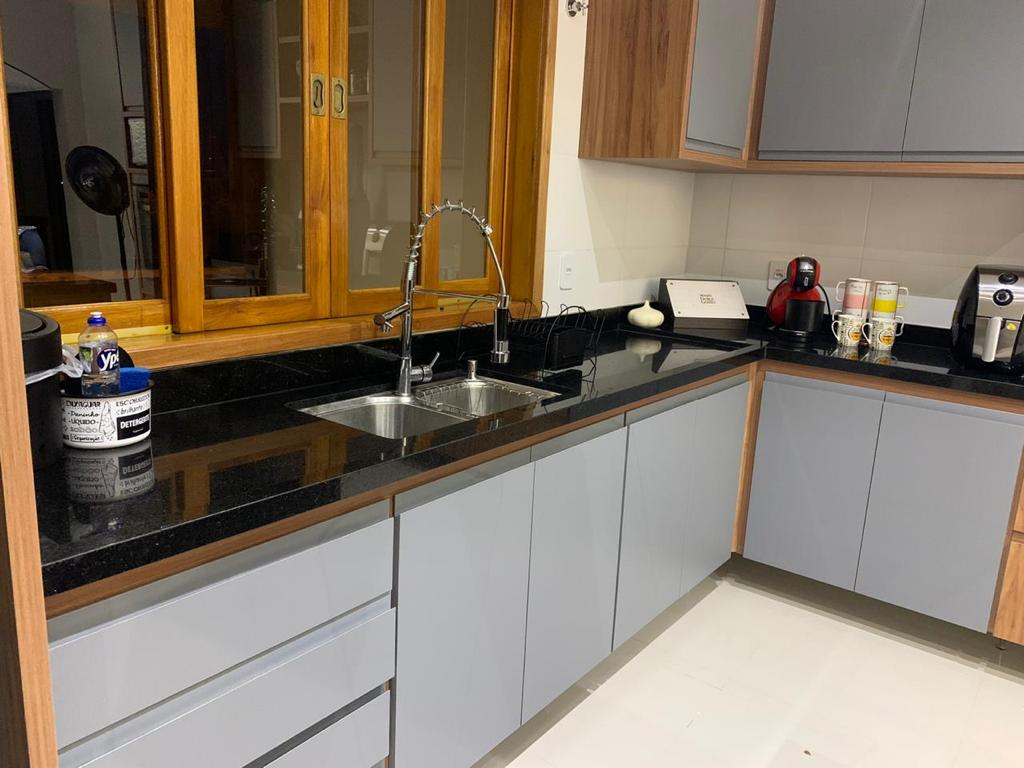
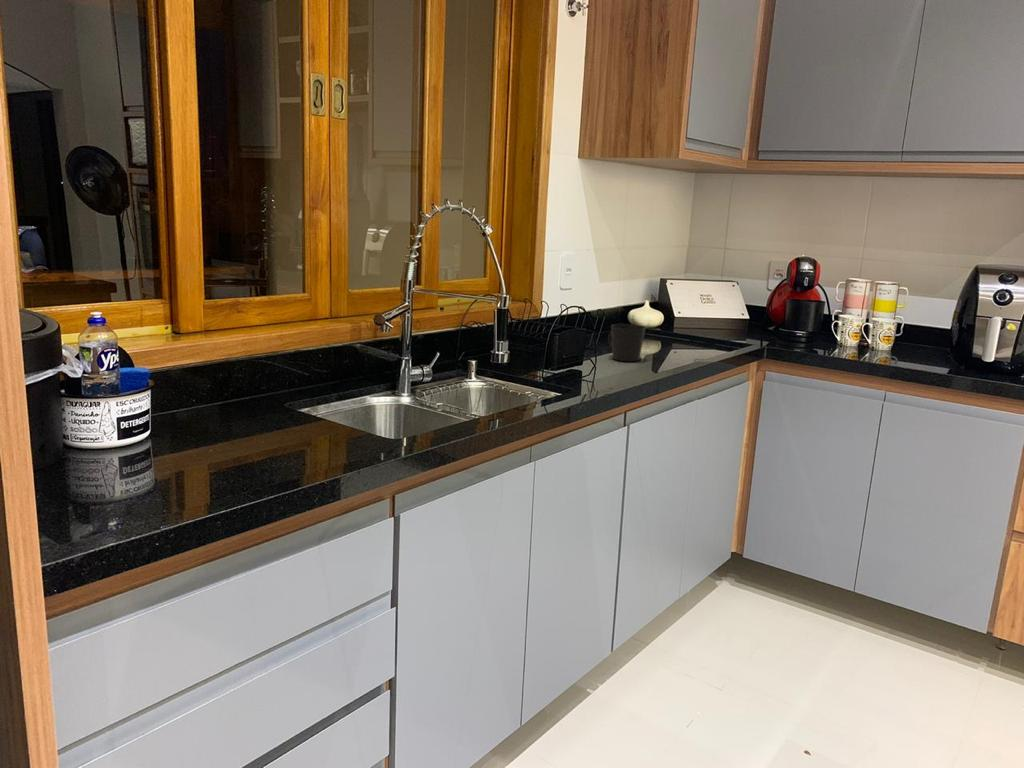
+ cup (623, 342)
